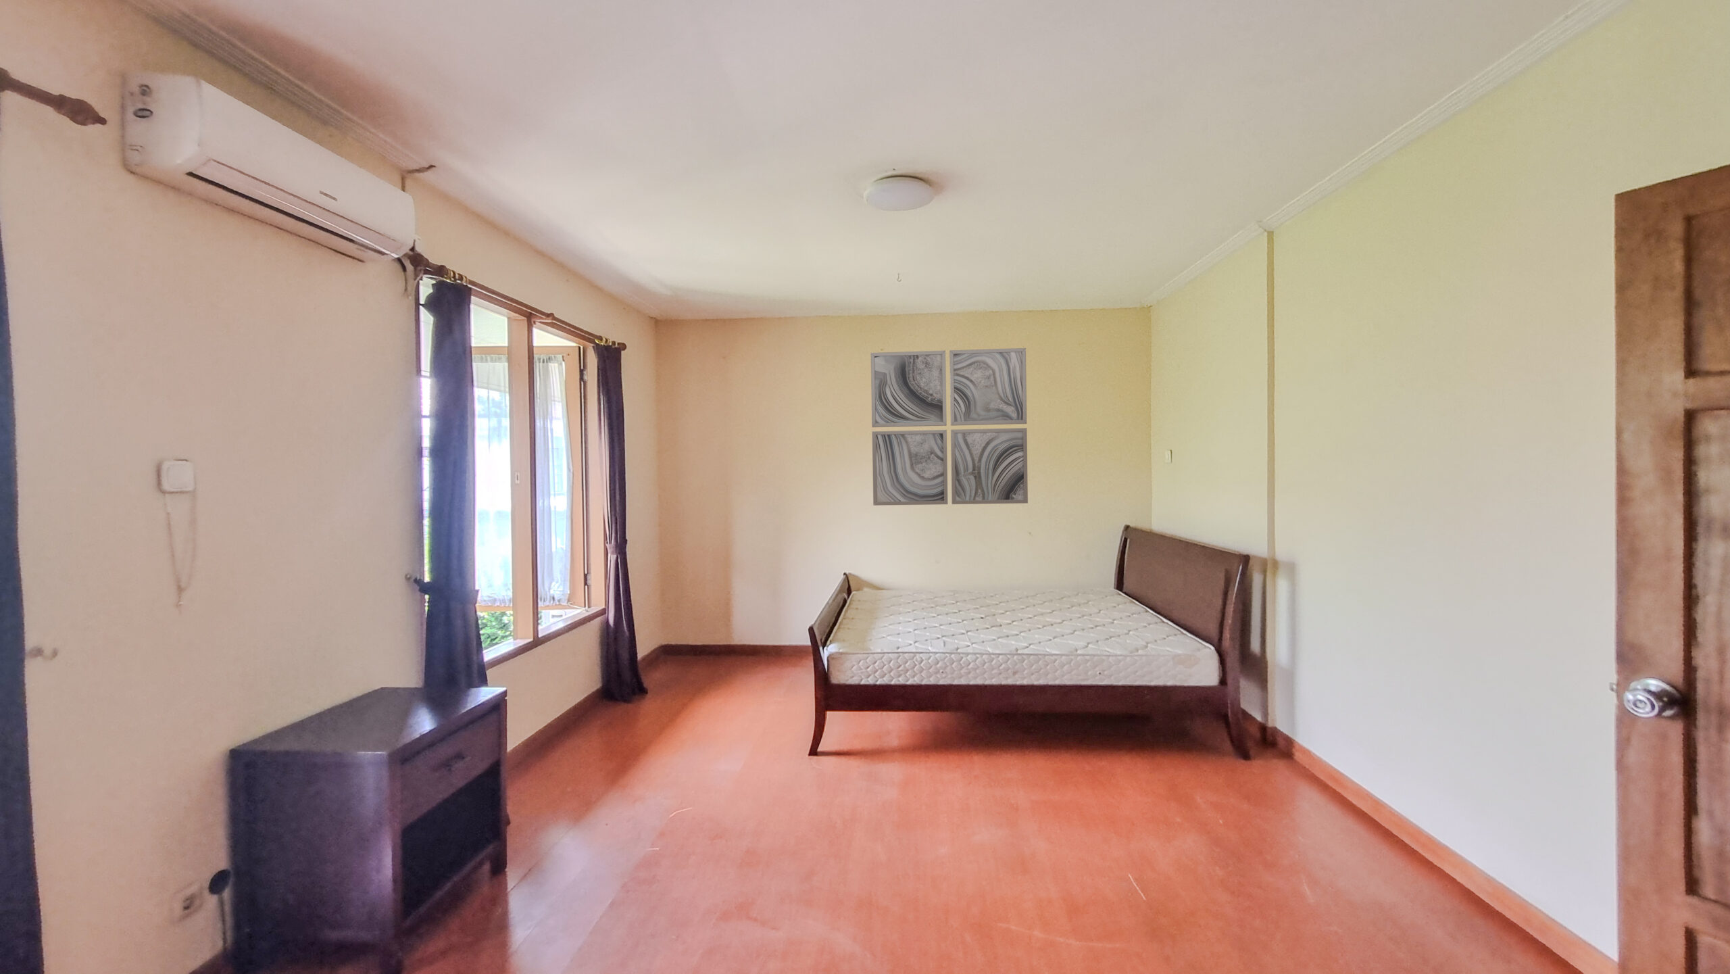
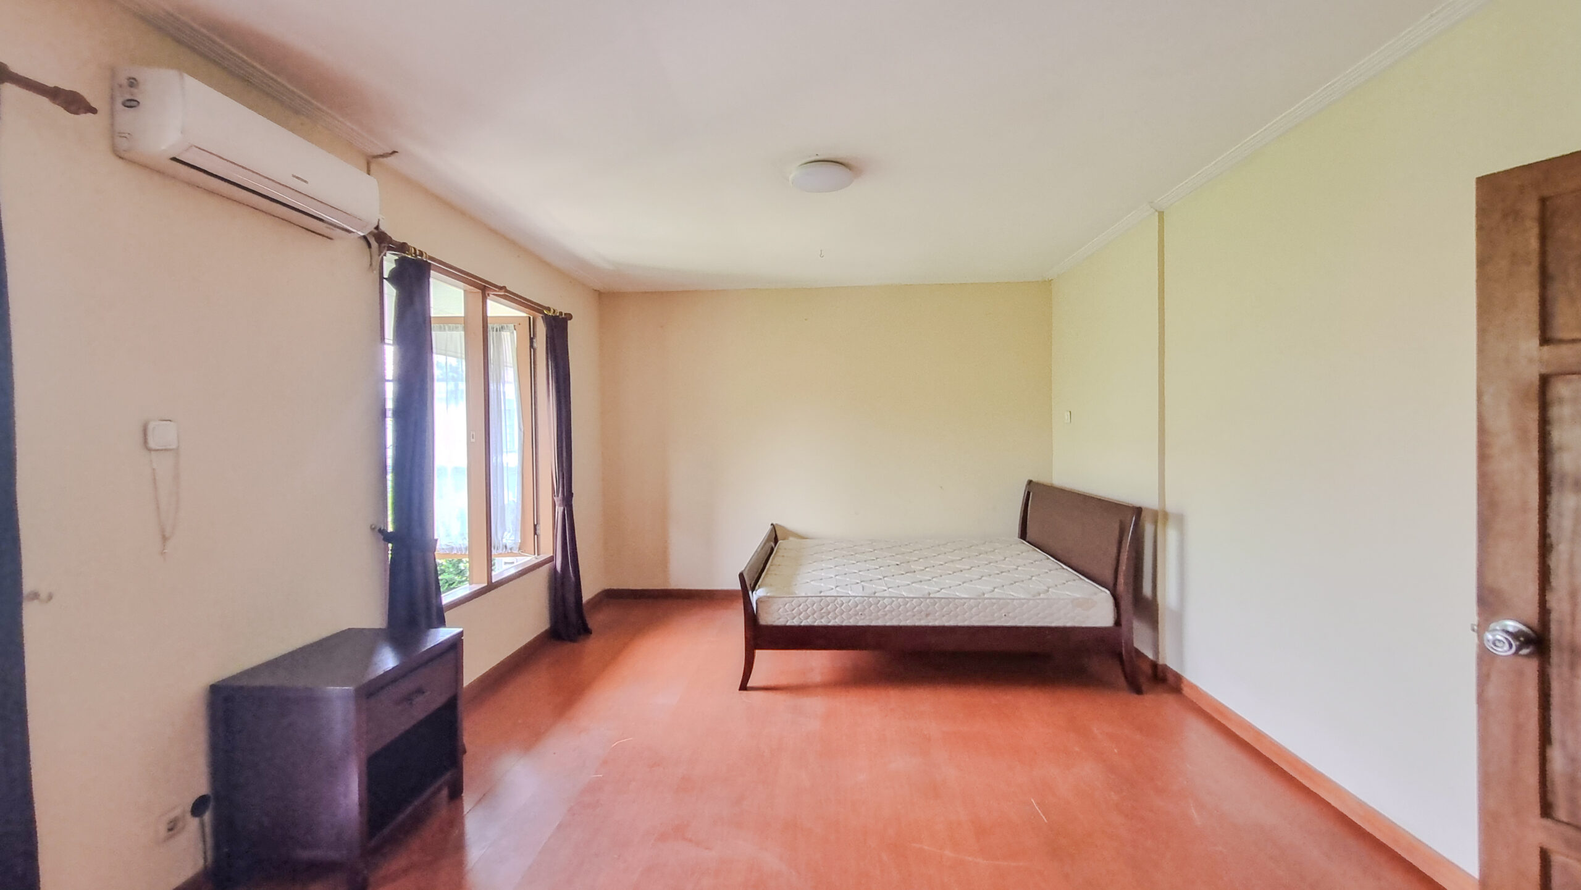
- wall art (946, 425)
